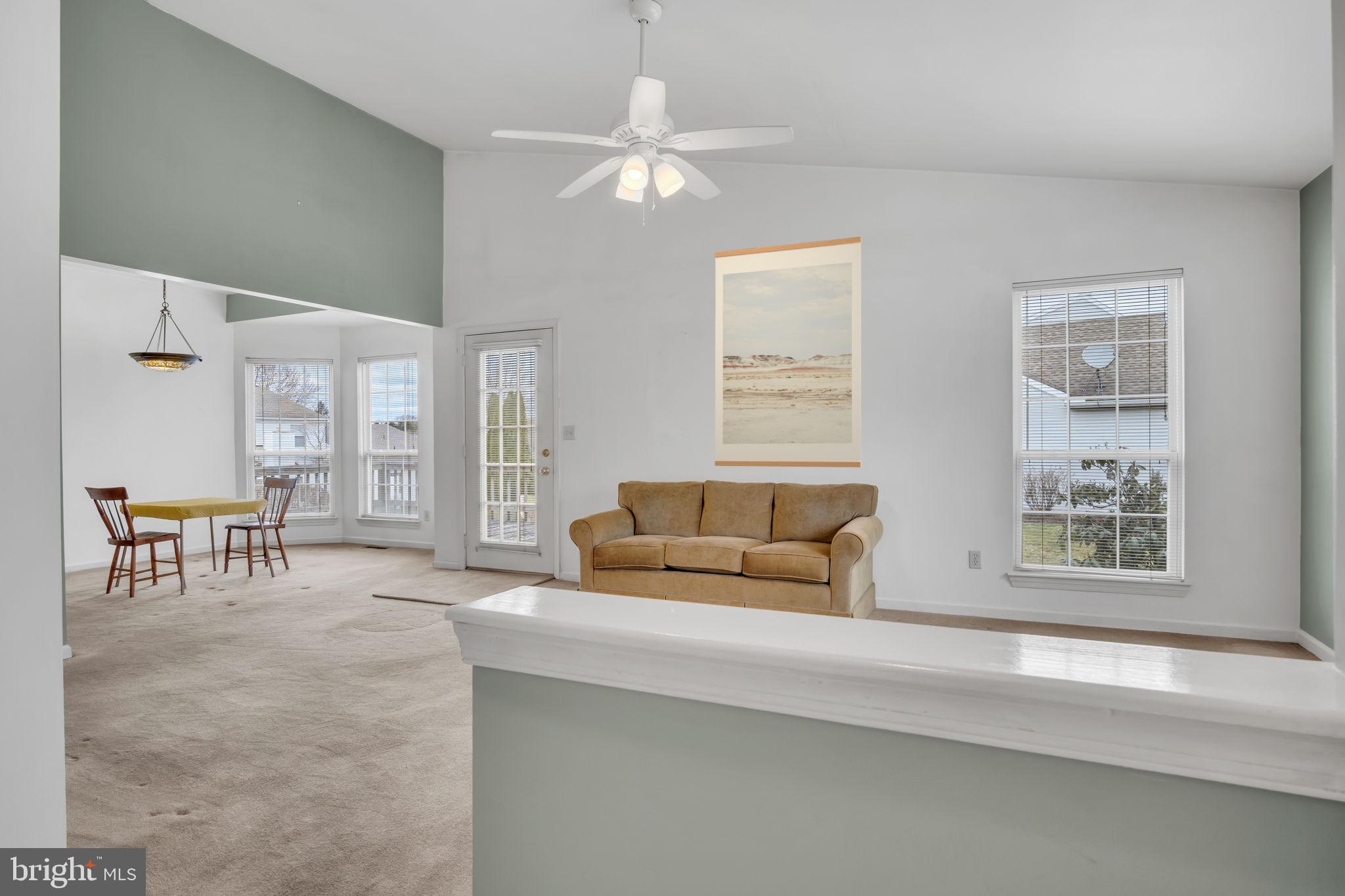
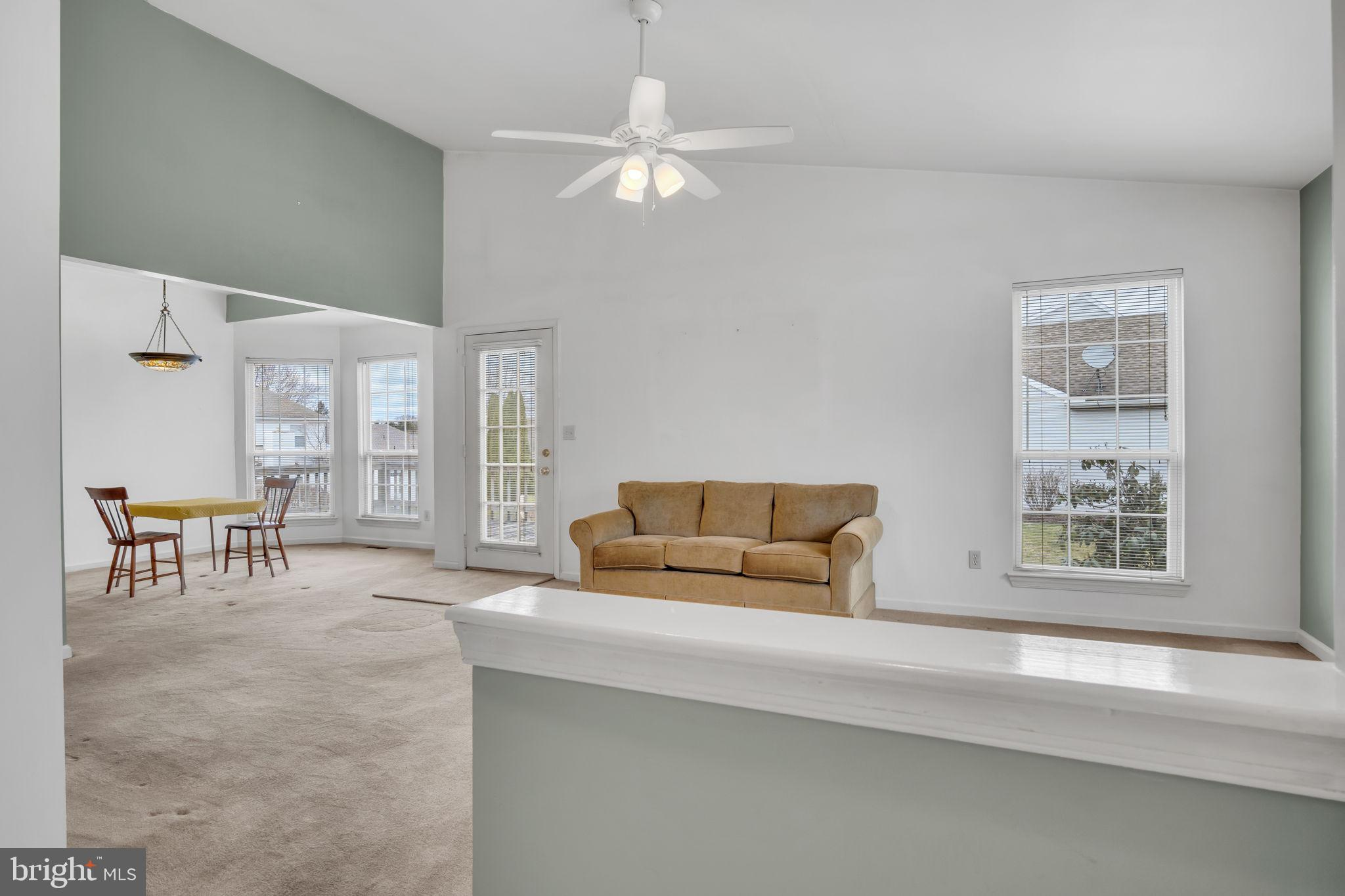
- wall art (785, 356)
